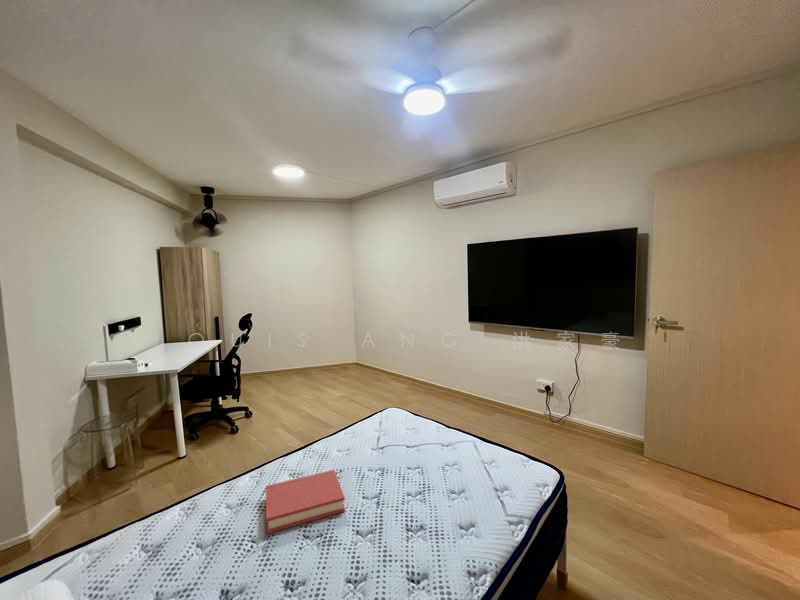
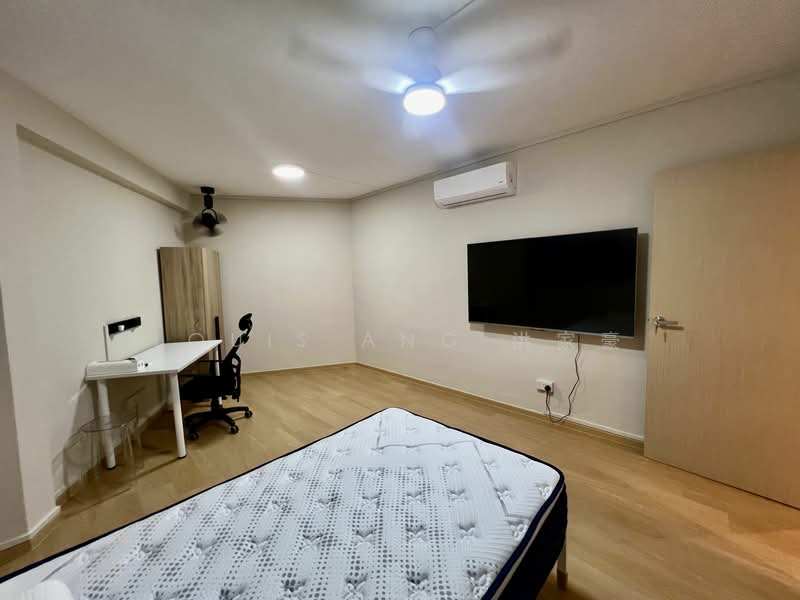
- hardback book (304, 497)
